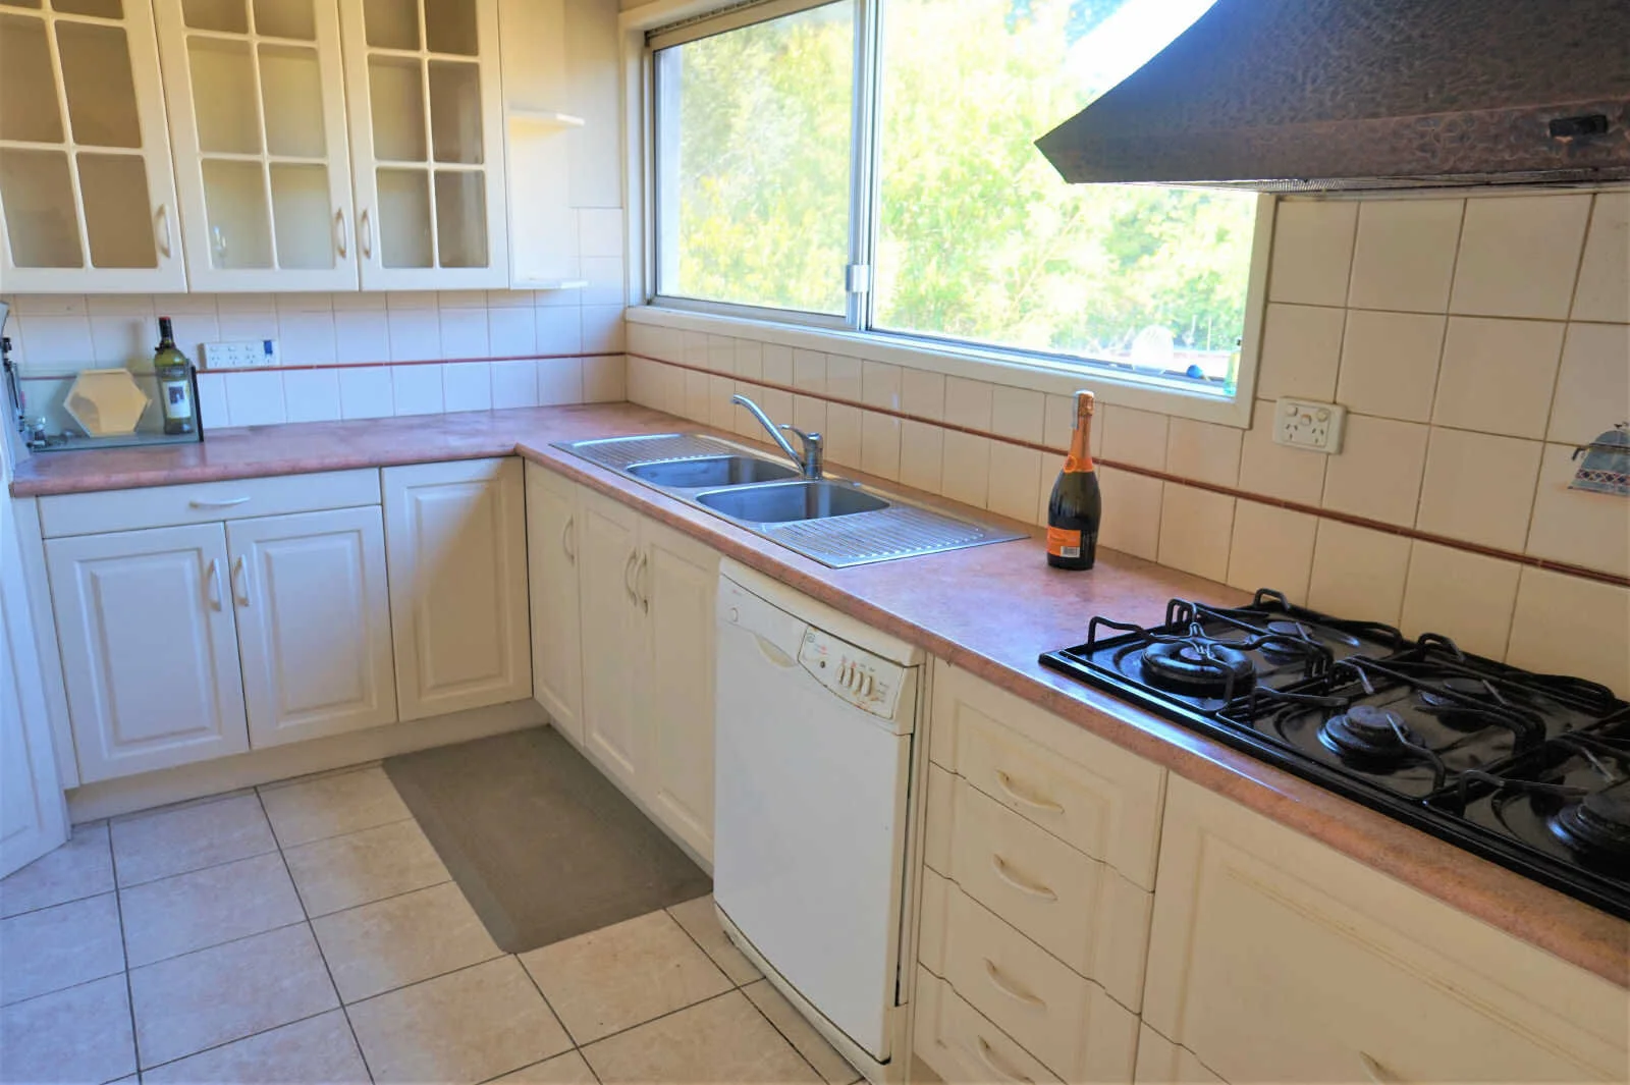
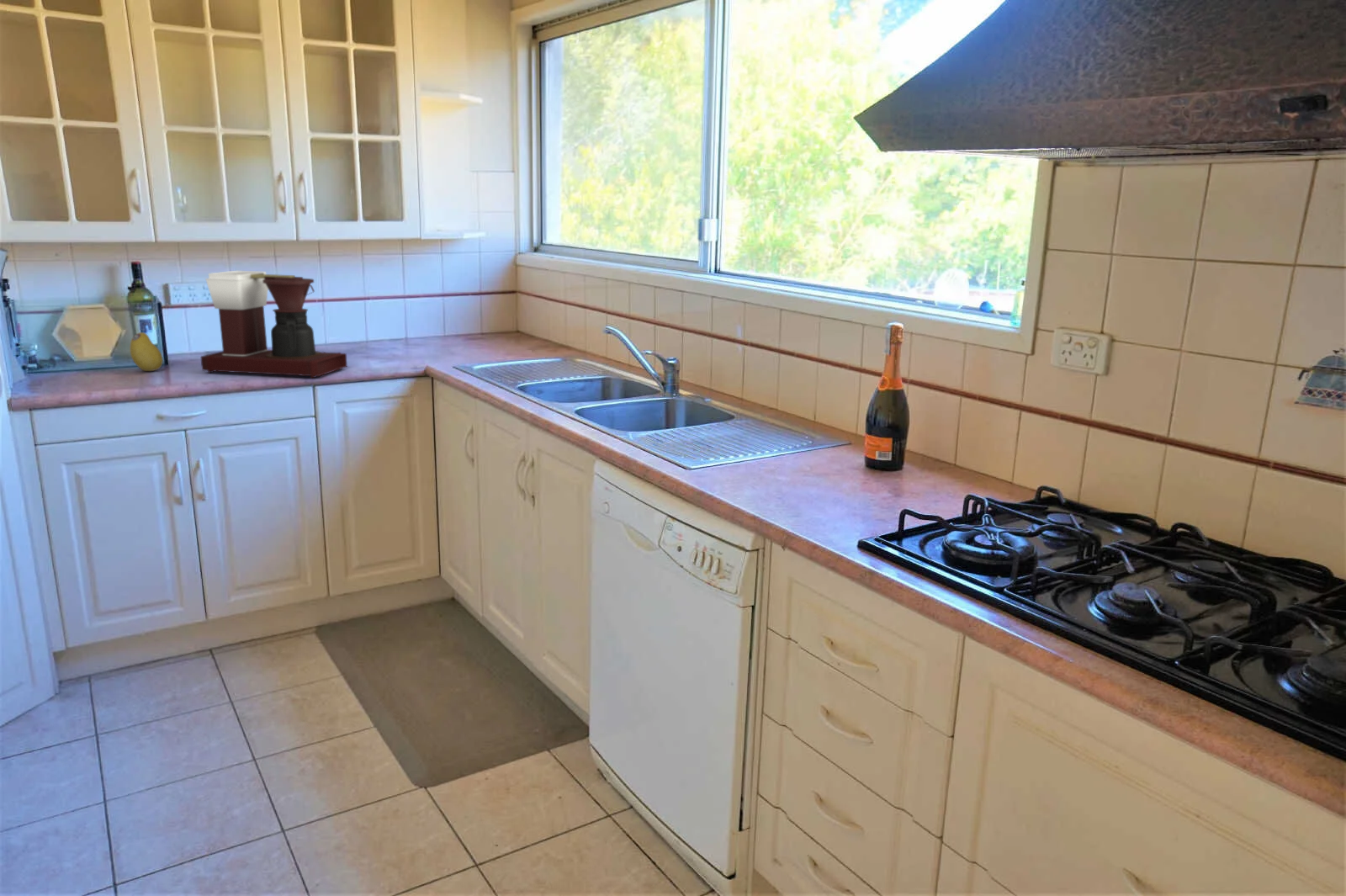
+ fruit (146, 352)
+ coffee maker (275, 321)
